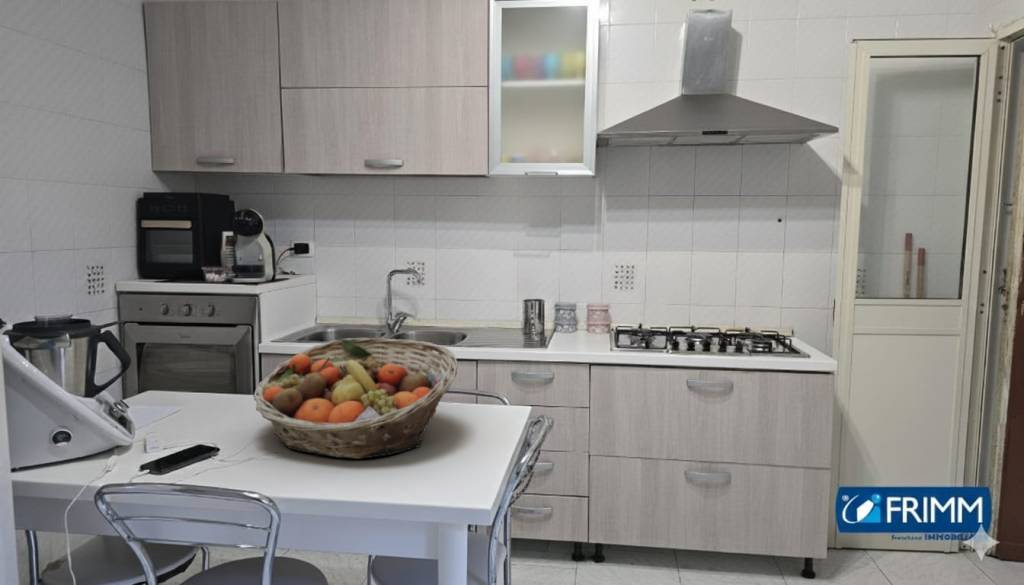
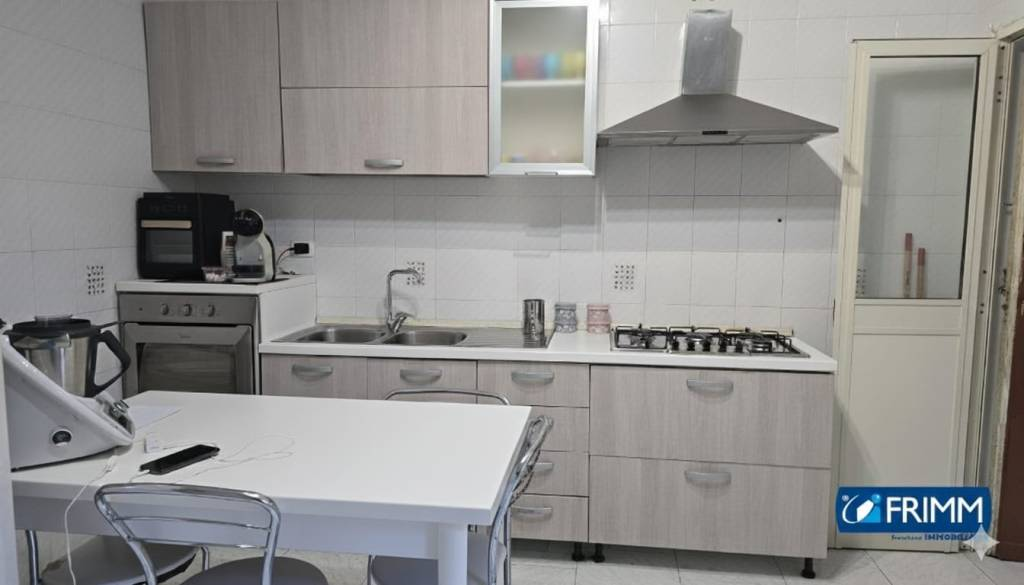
- fruit basket (357, 393)
